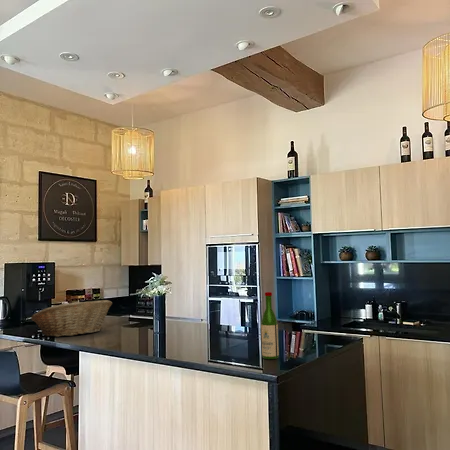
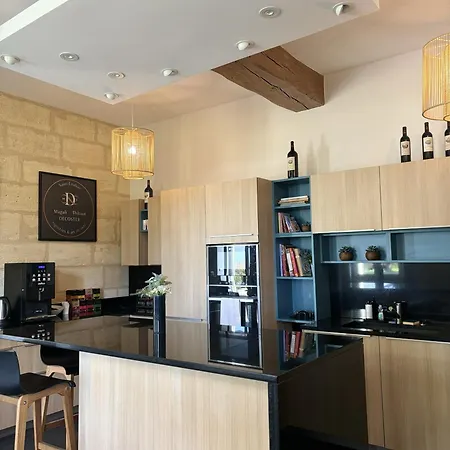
- fruit basket (73, 316)
- wine bottle (269, 324)
